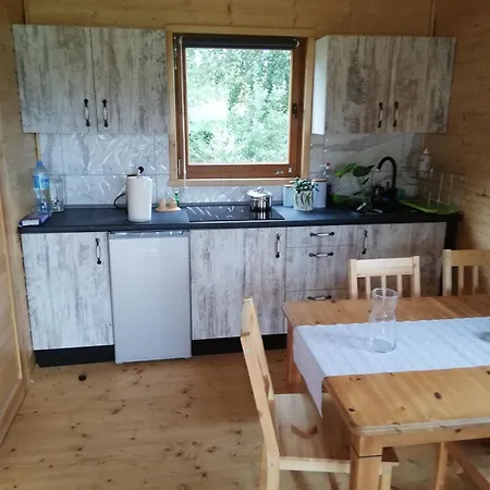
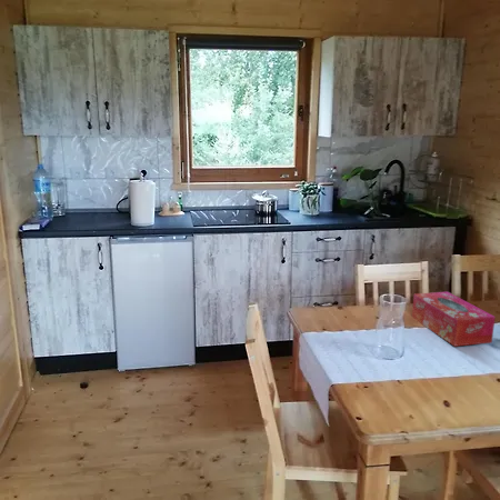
+ tissue box (450, 317)
